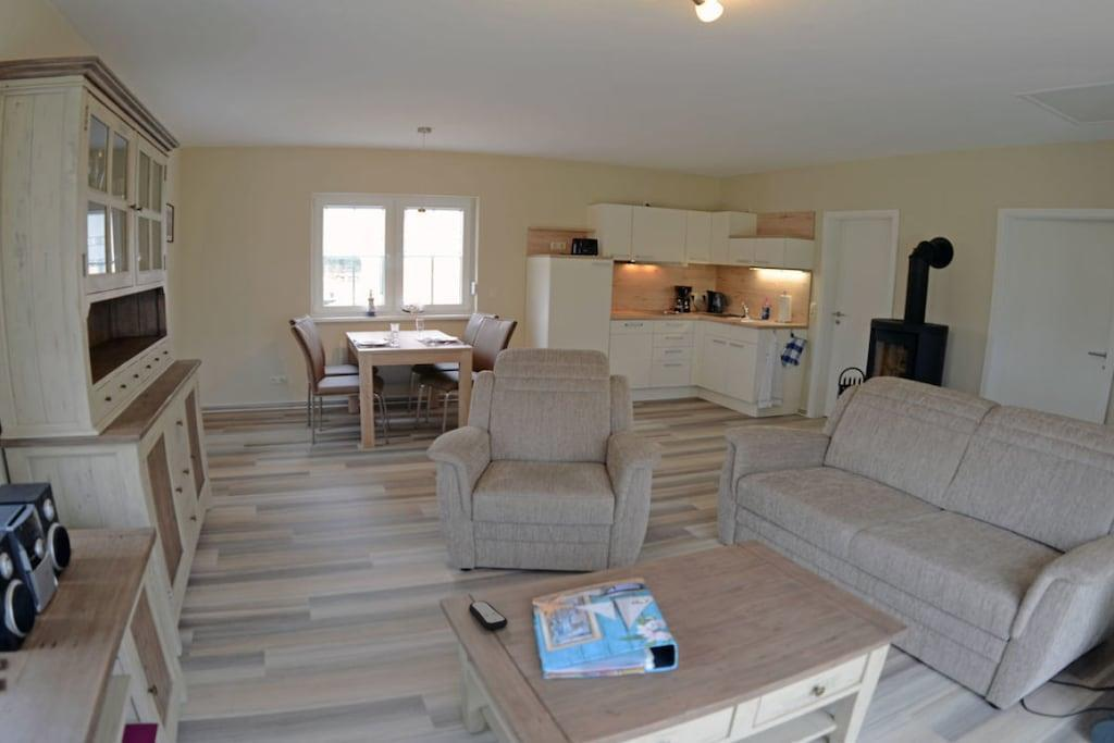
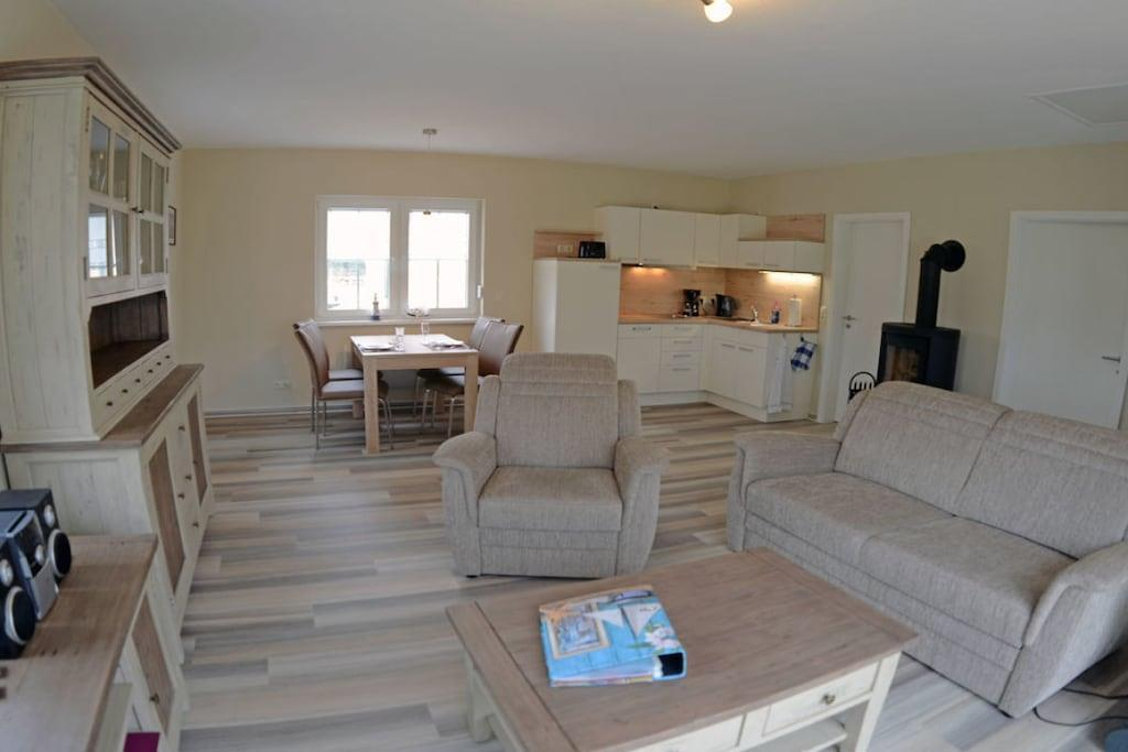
- remote control (486, 614)
